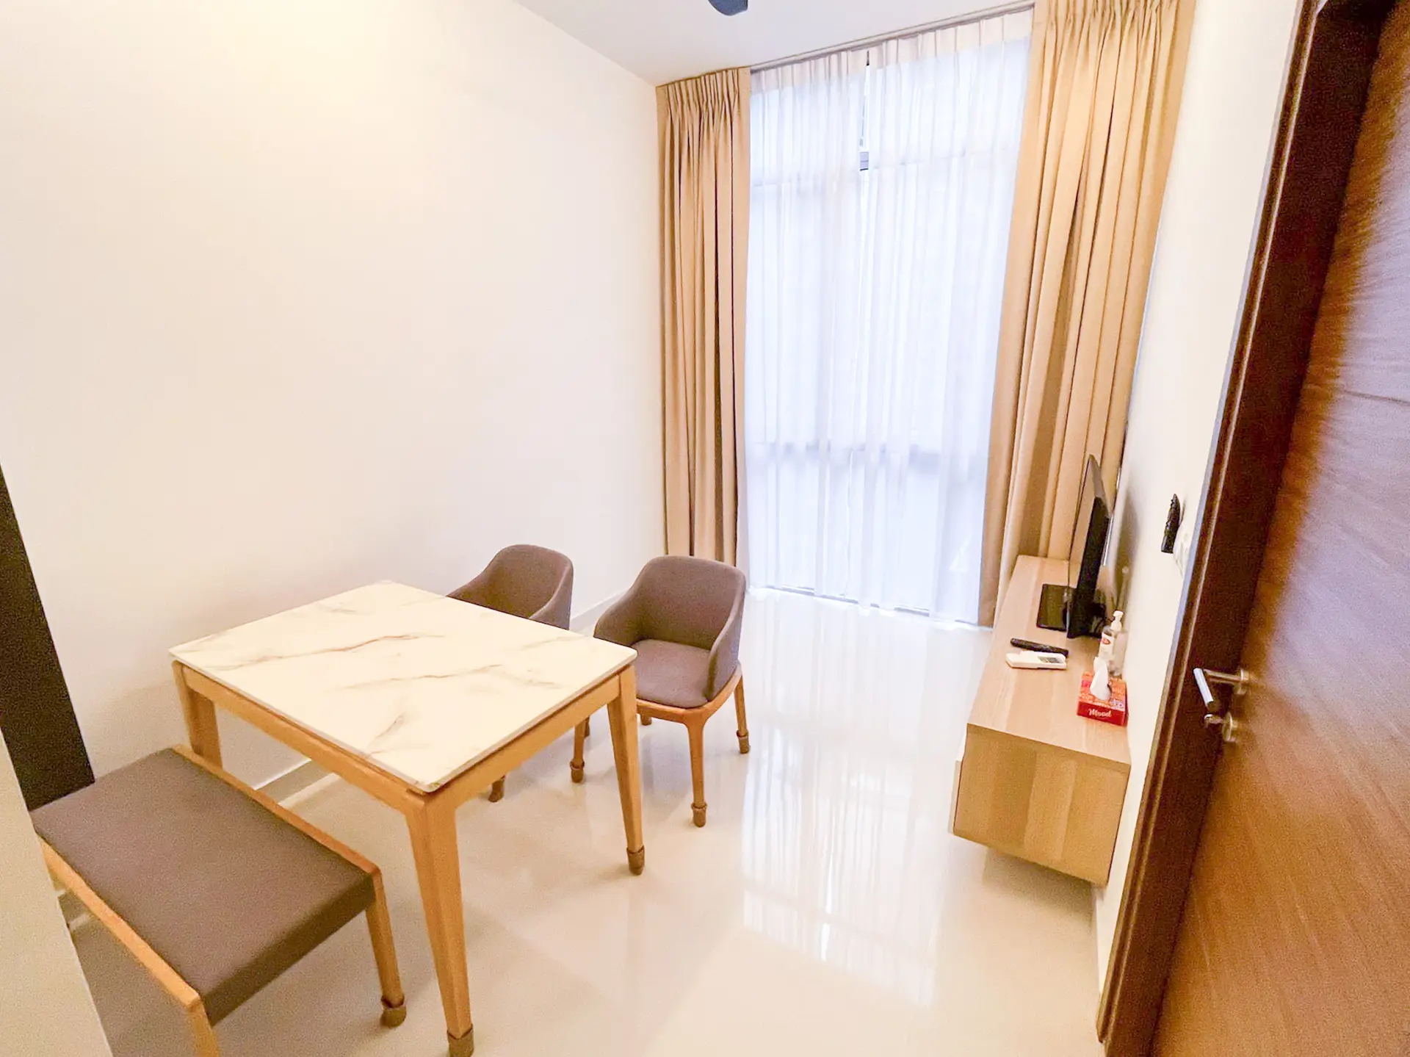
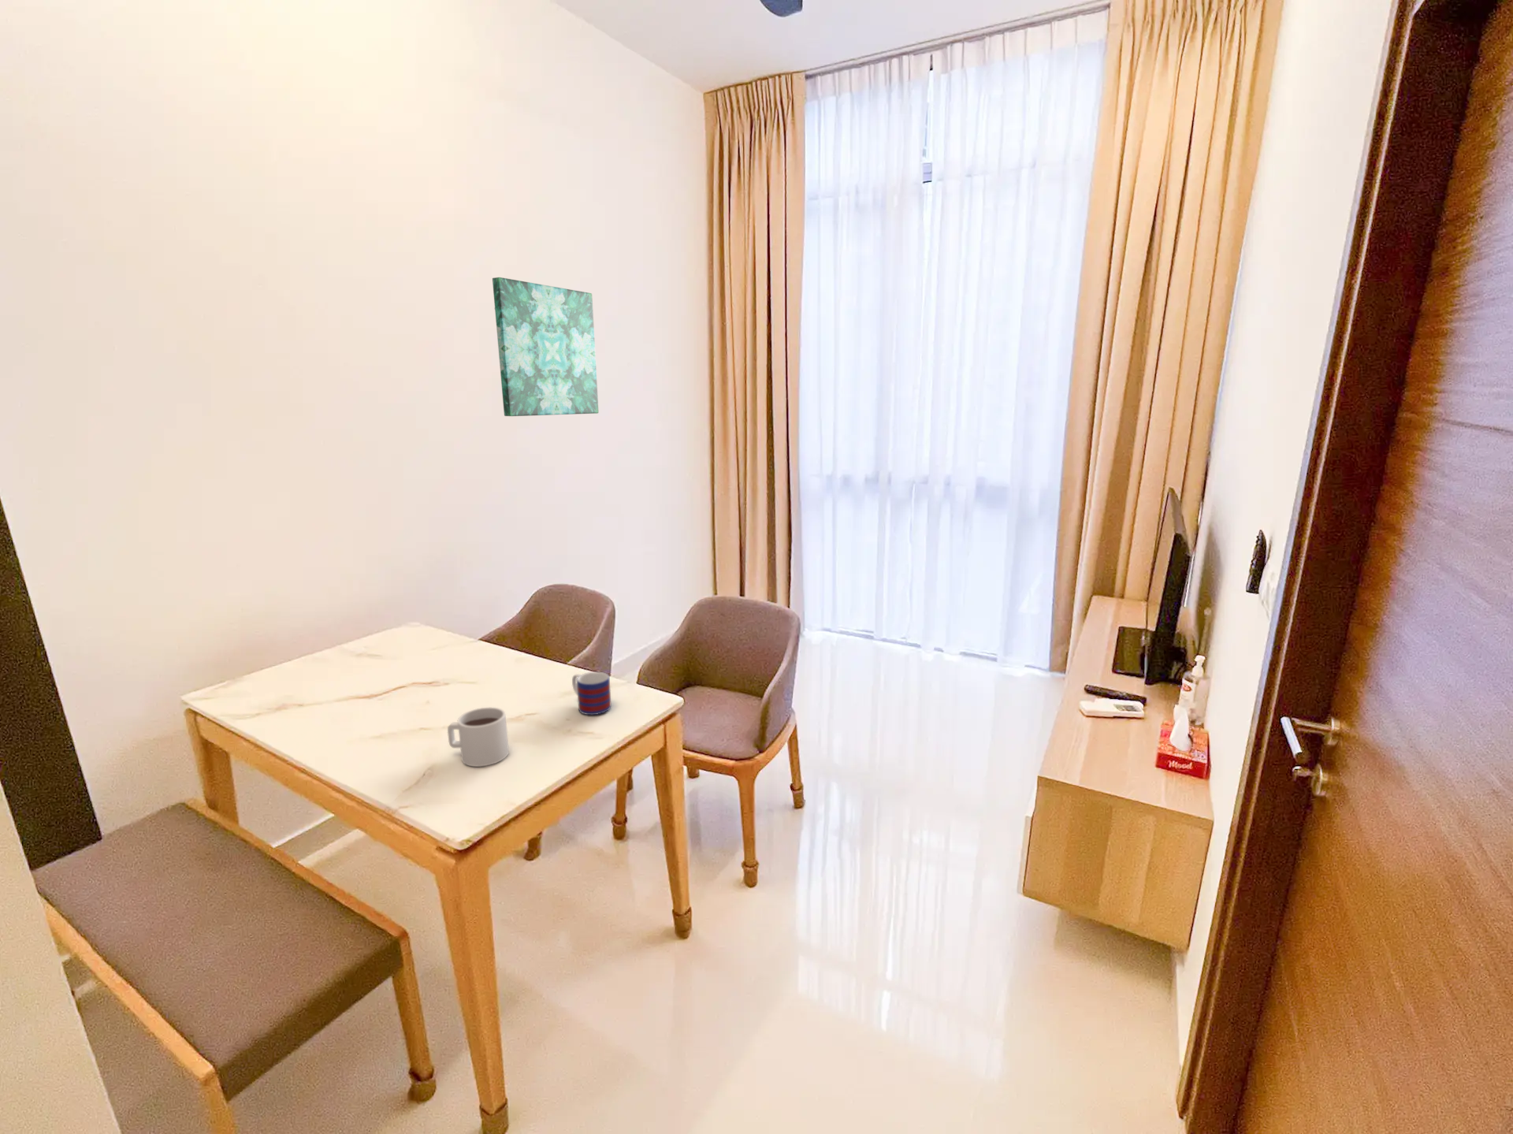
+ mug (589, 691)
+ mug (478, 737)
+ wall art (549, 351)
